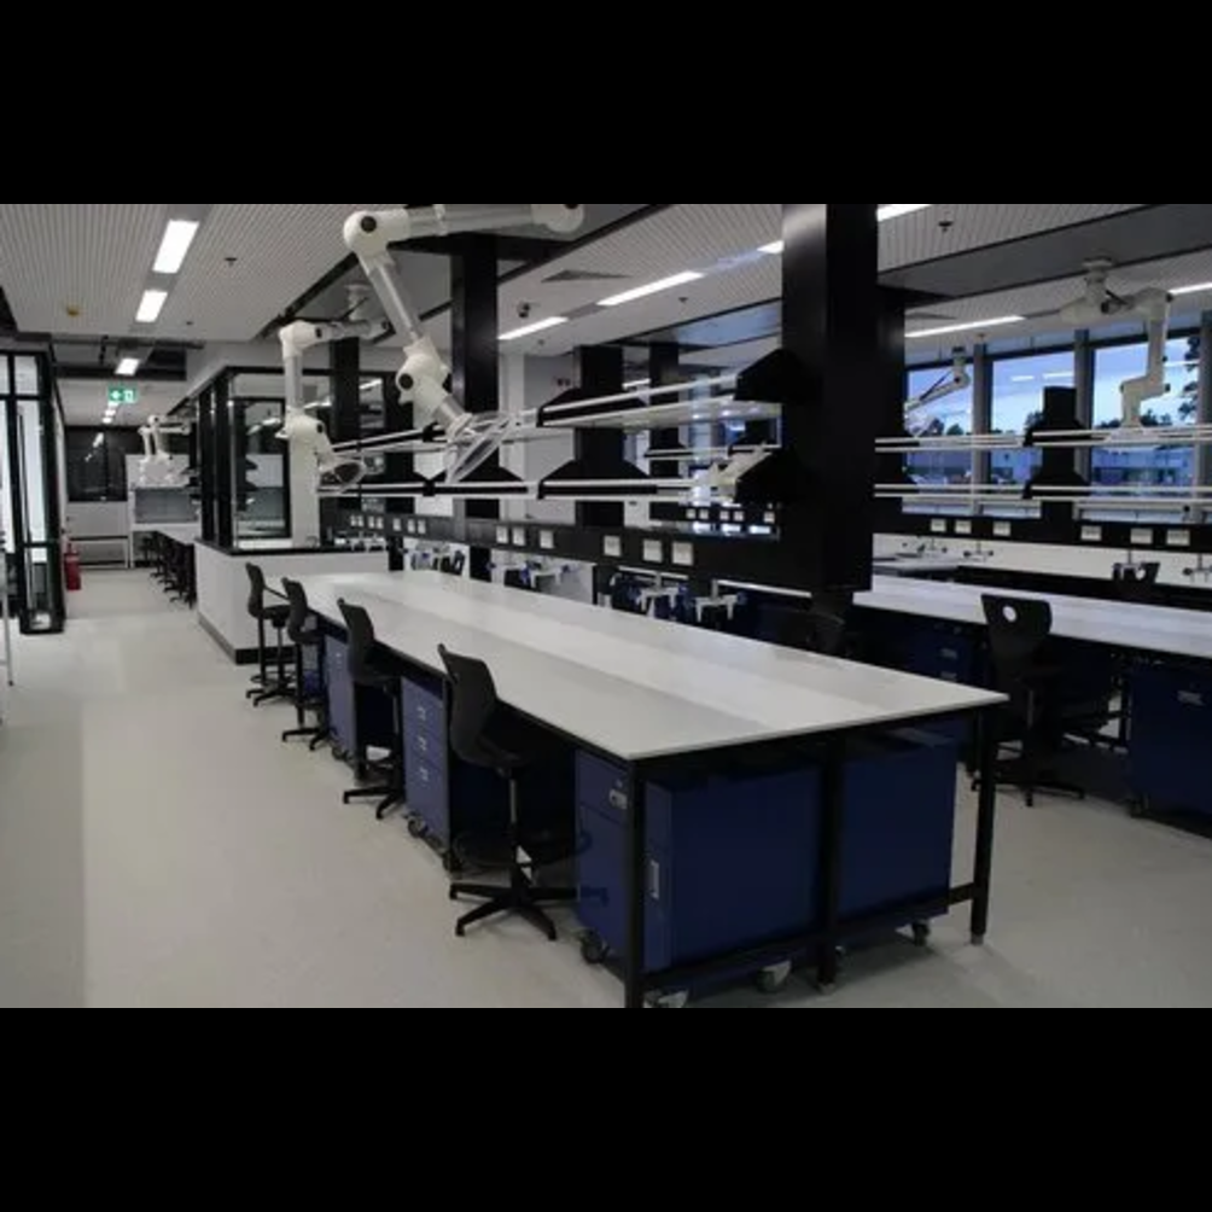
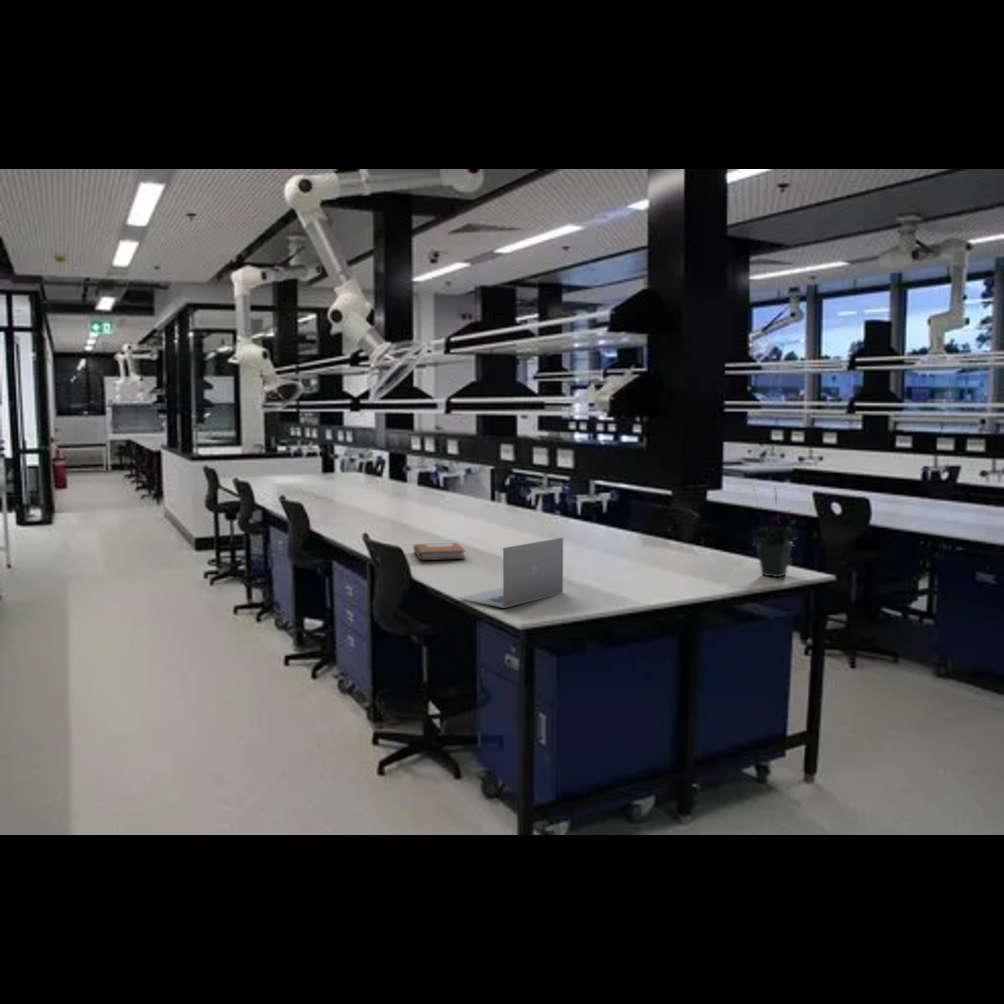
+ notebook (438, 550)
+ potted plant (773, 530)
+ laptop (511, 567)
